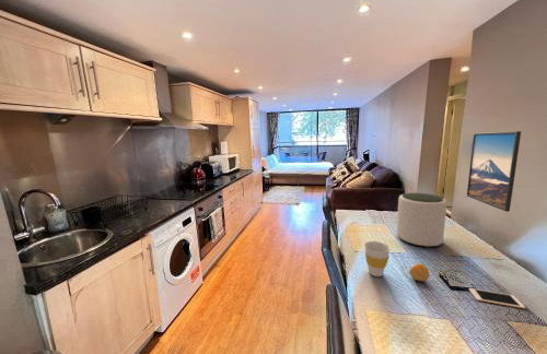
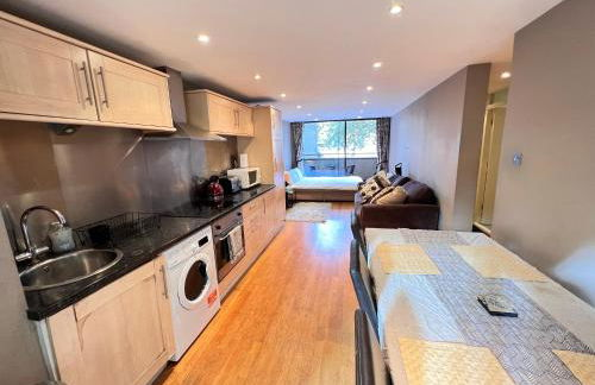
- plant pot (420, 217)
- cell phone (494, 297)
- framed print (489, 168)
- fruit (419, 272)
- cup (376, 259)
